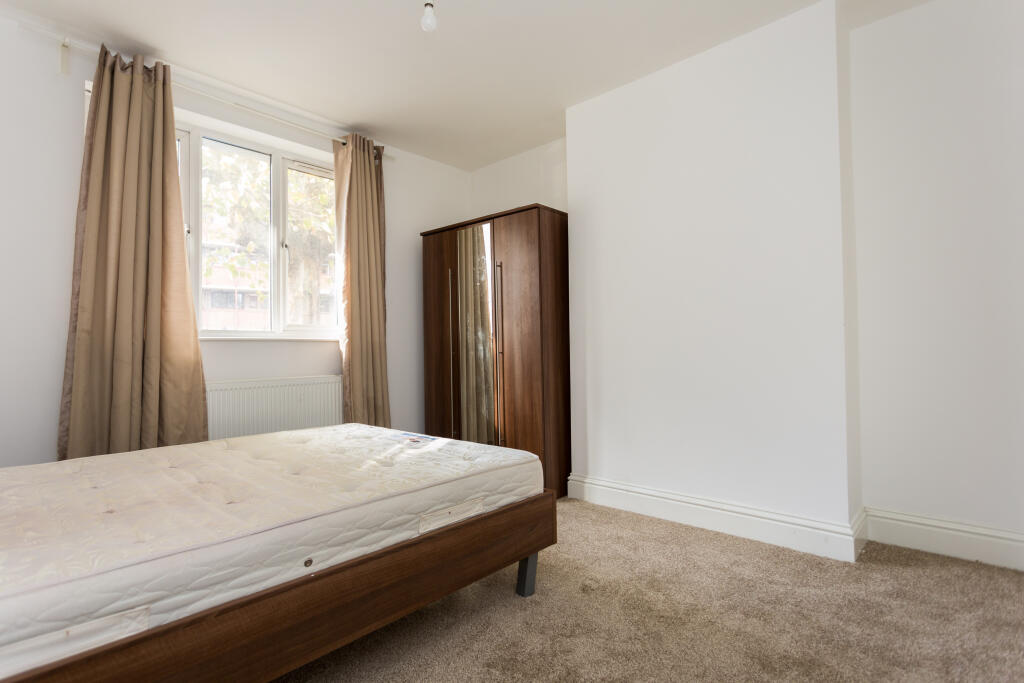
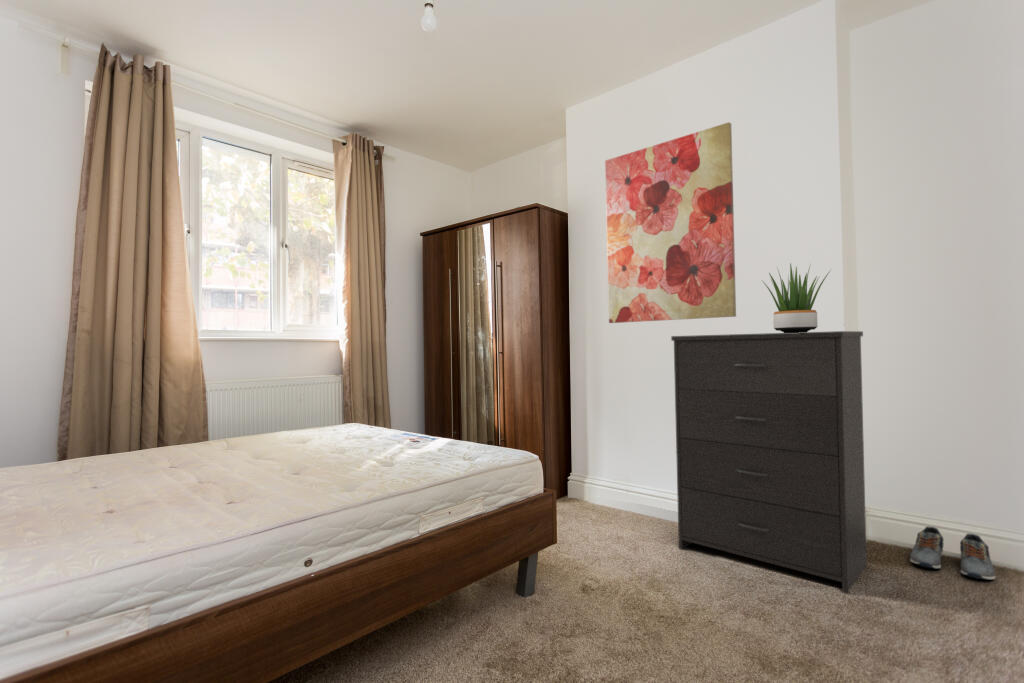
+ dresser (765, 445)
+ wall art (665, 231)
+ potted plant (794, 298)
+ shoe (942, 551)
